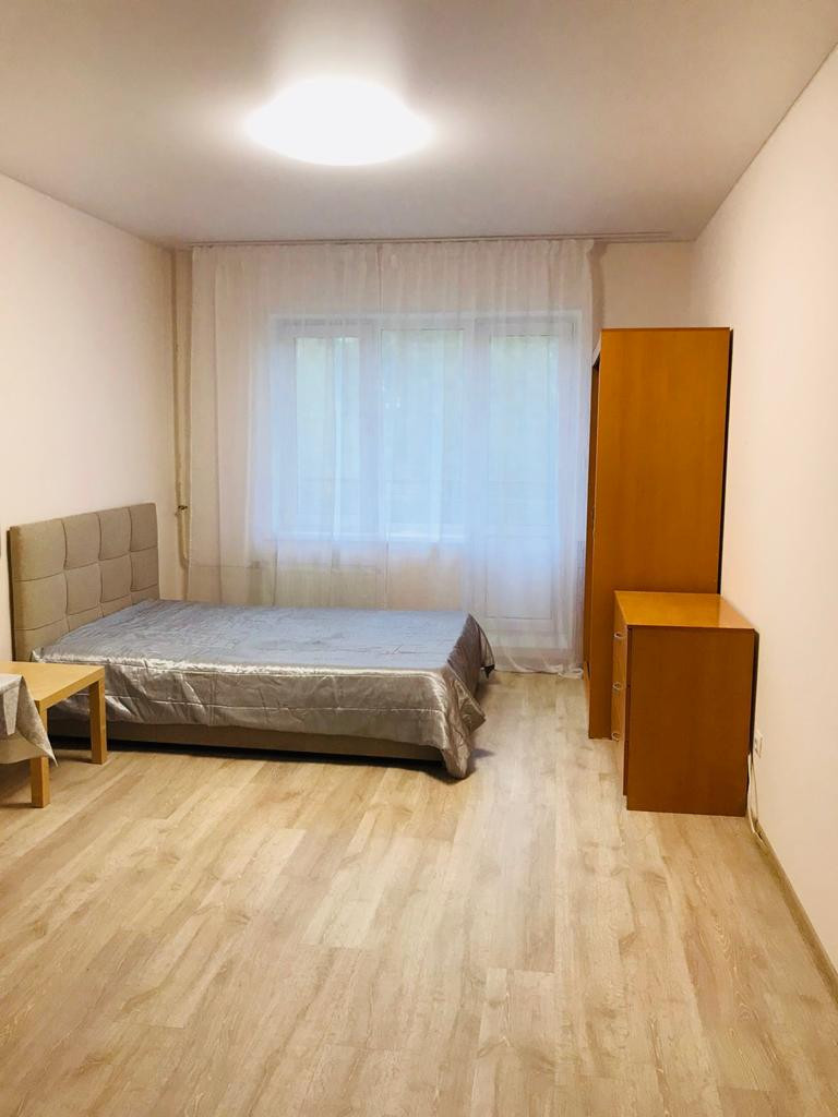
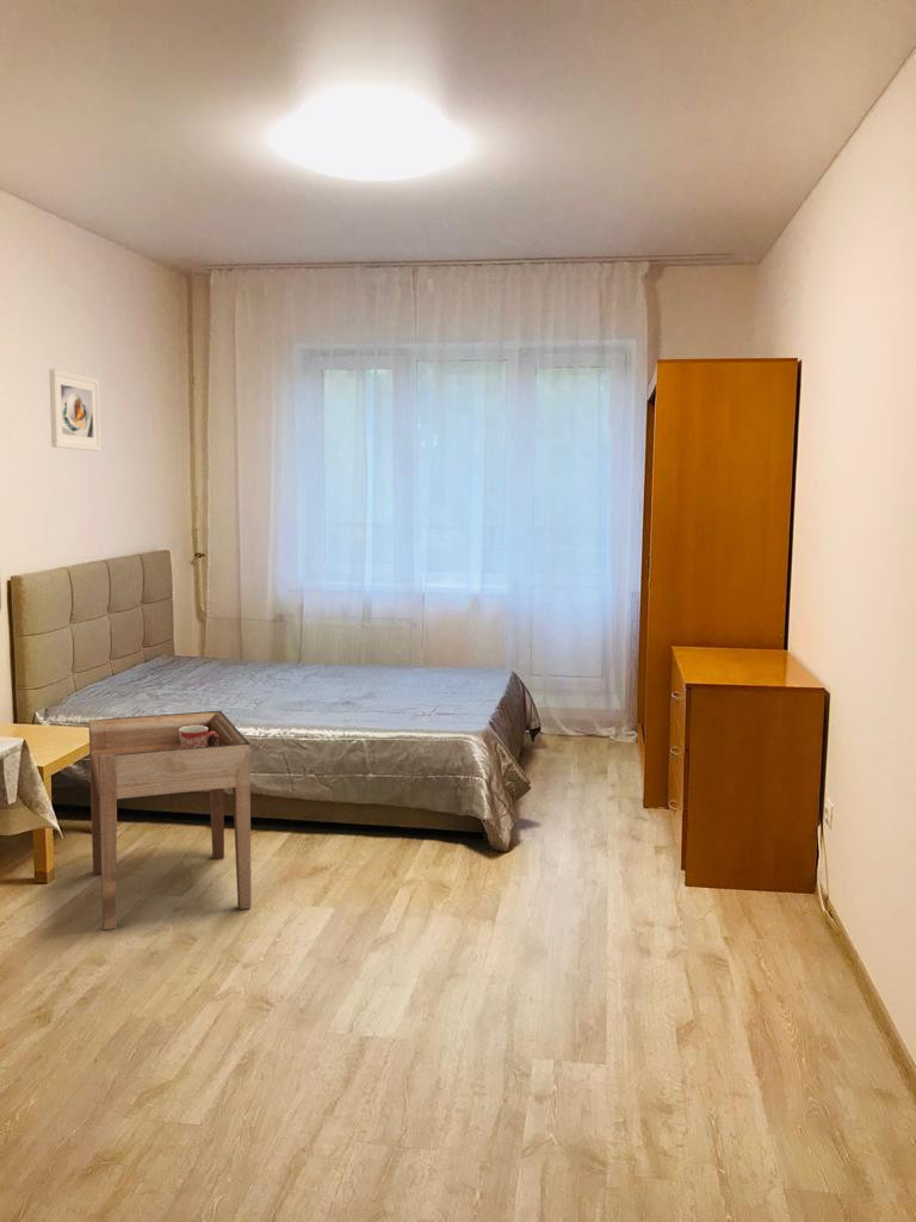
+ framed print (76, 412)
+ mug (199, 746)
+ side table (163, 794)
